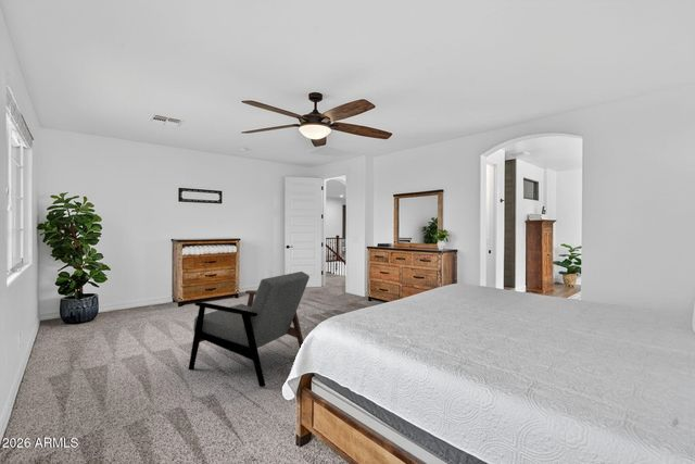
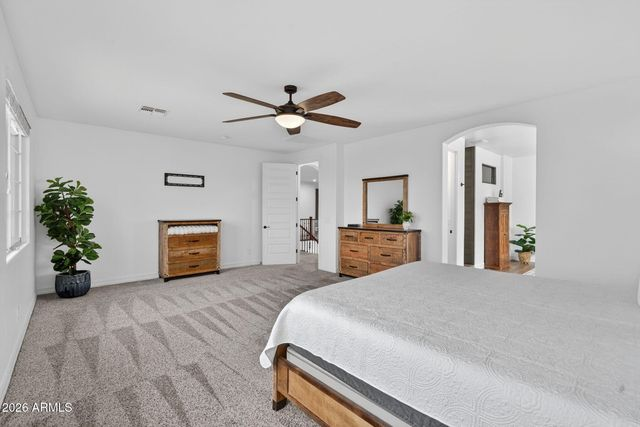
- armchair (252, 317)
